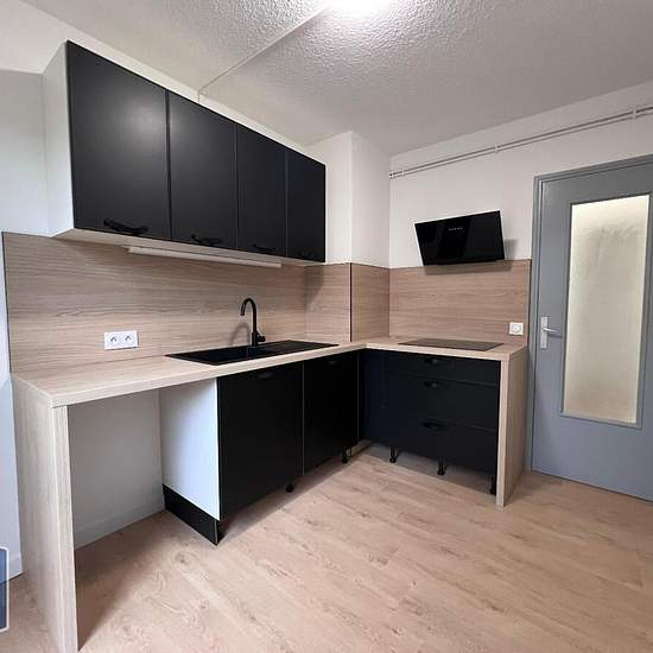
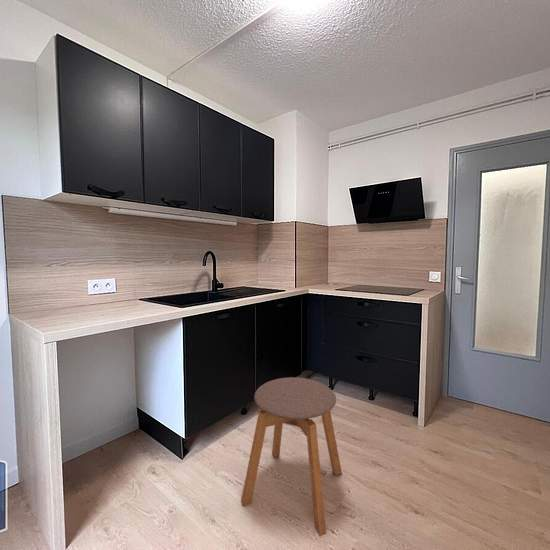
+ stool (303, 432)
